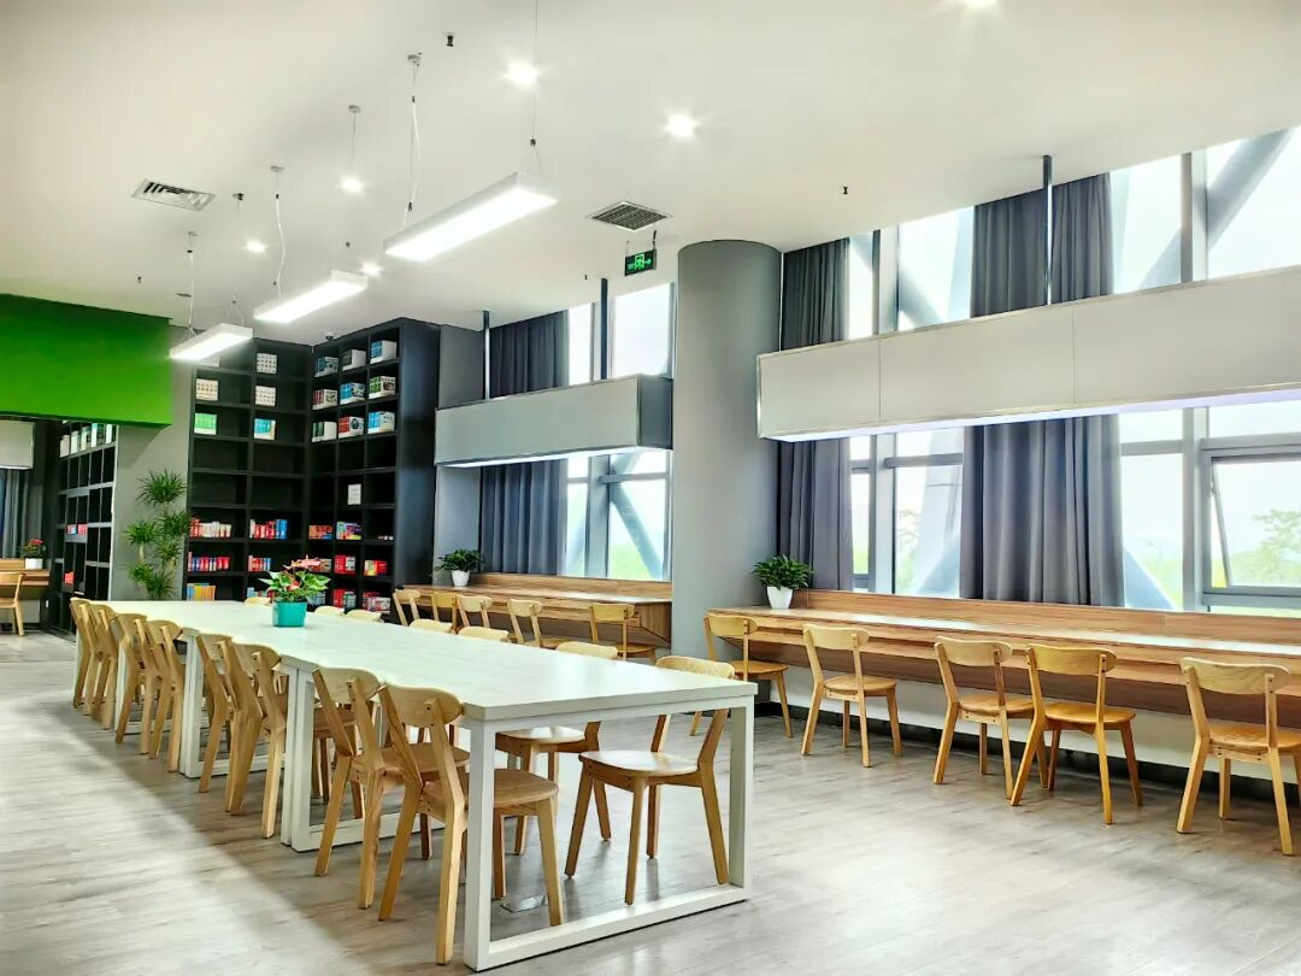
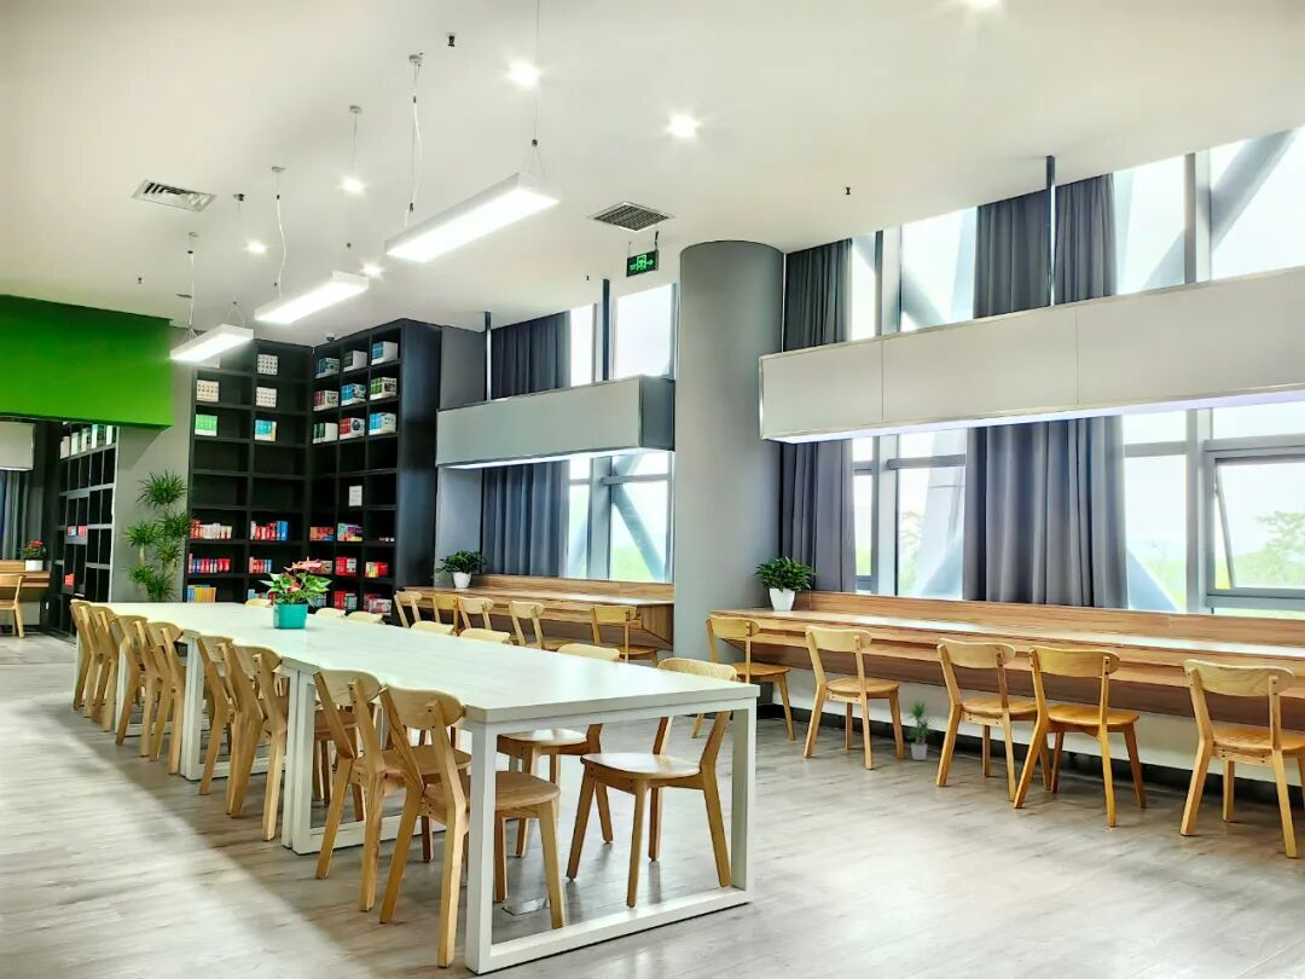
+ potted plant (920, 729)
